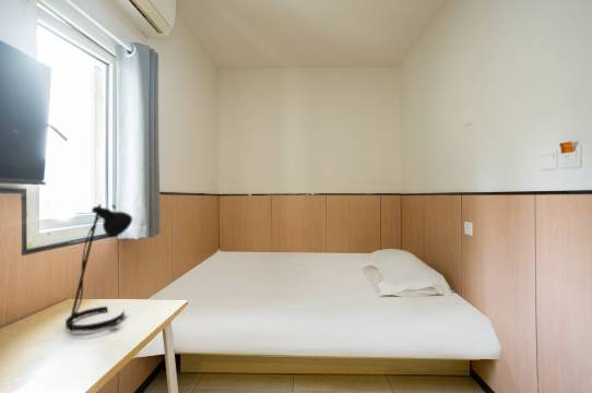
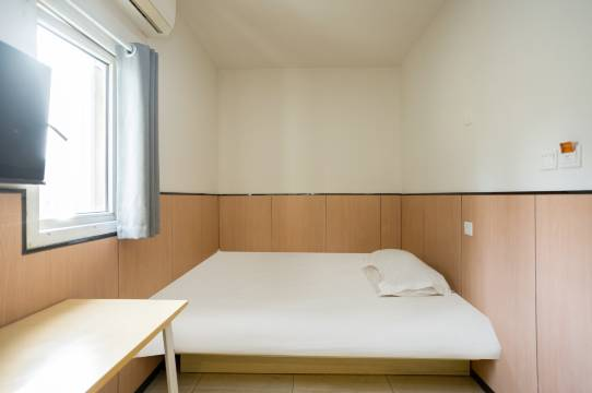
- desk lamp (87, 259)
